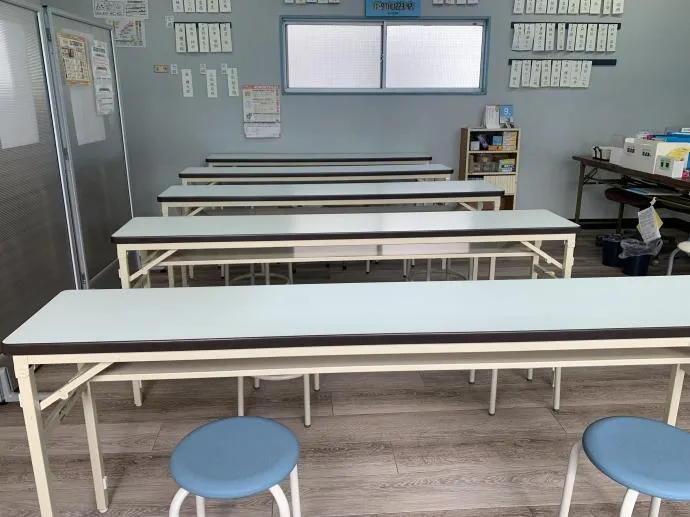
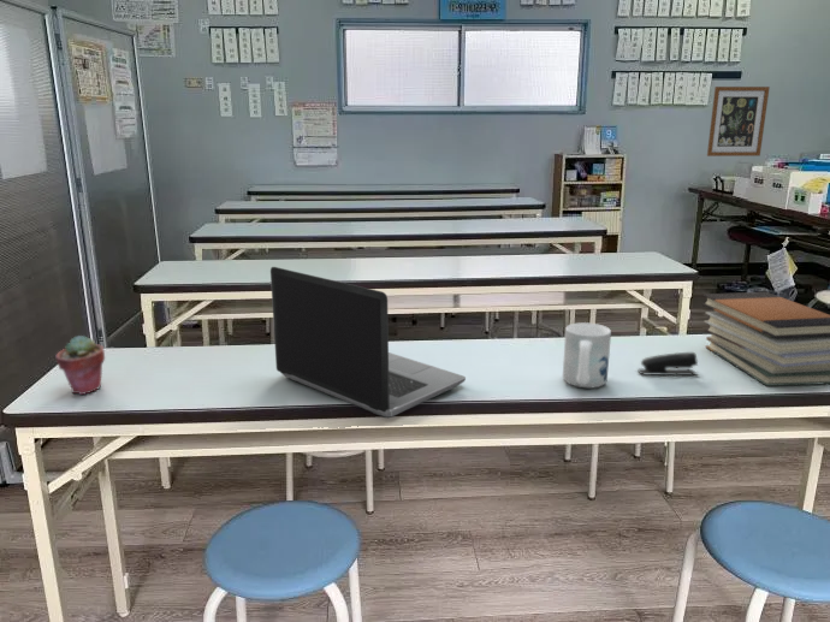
+ stapler (668, 362)
+ laptop computer (368, 326)
+ mug (588, 357)
+ book stack (769, 336)
+ potted succulent (82, 362)
+ wall art (737, 122)
